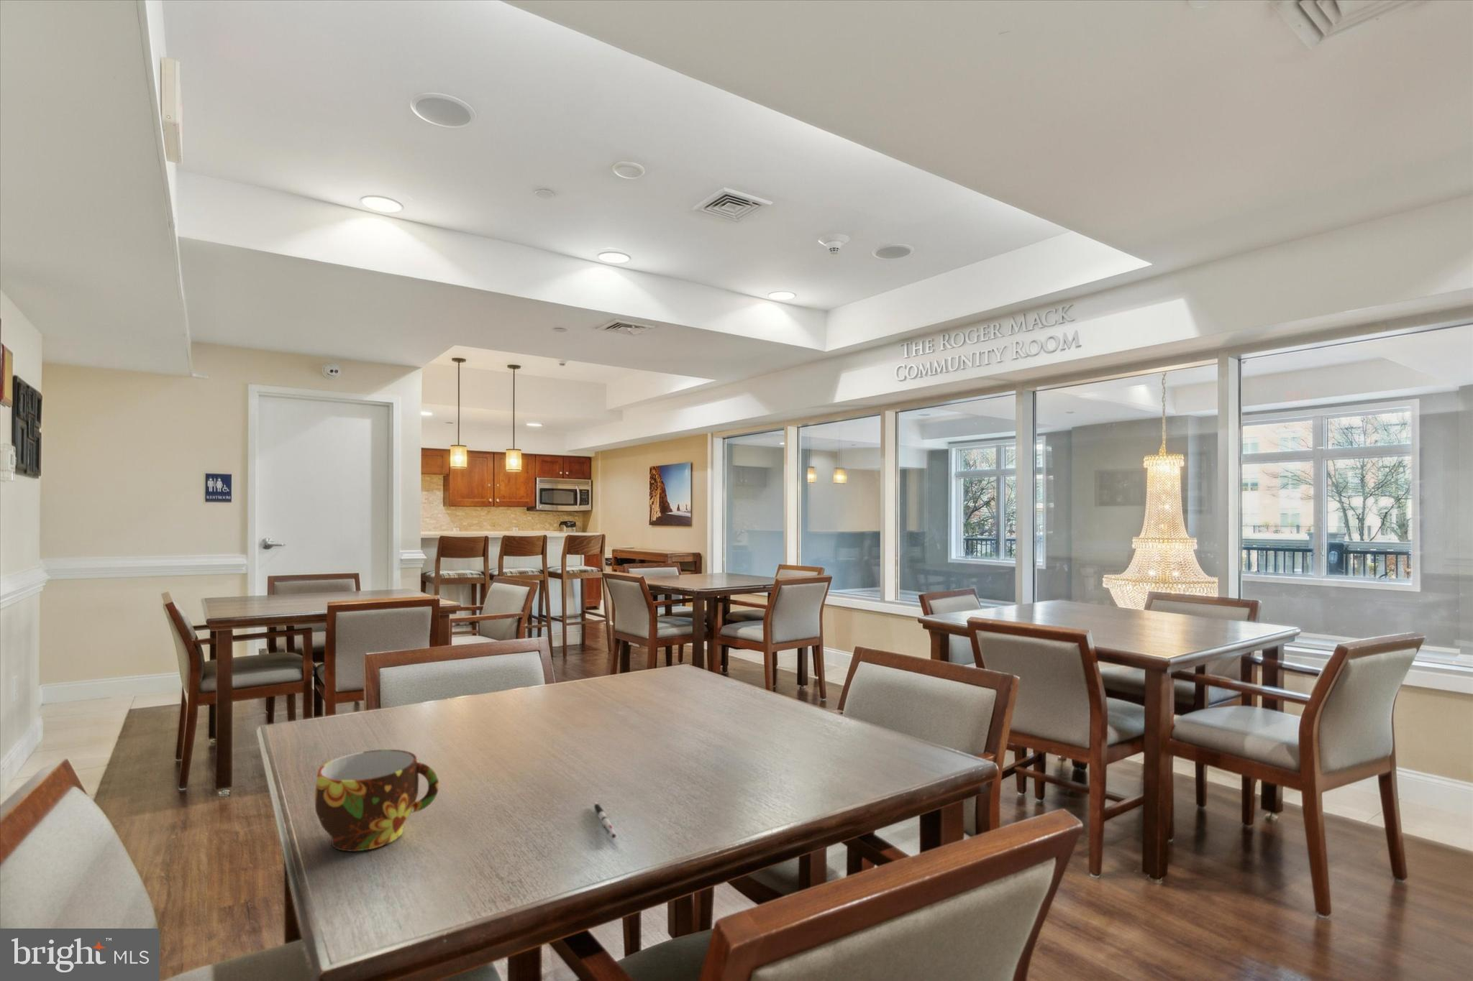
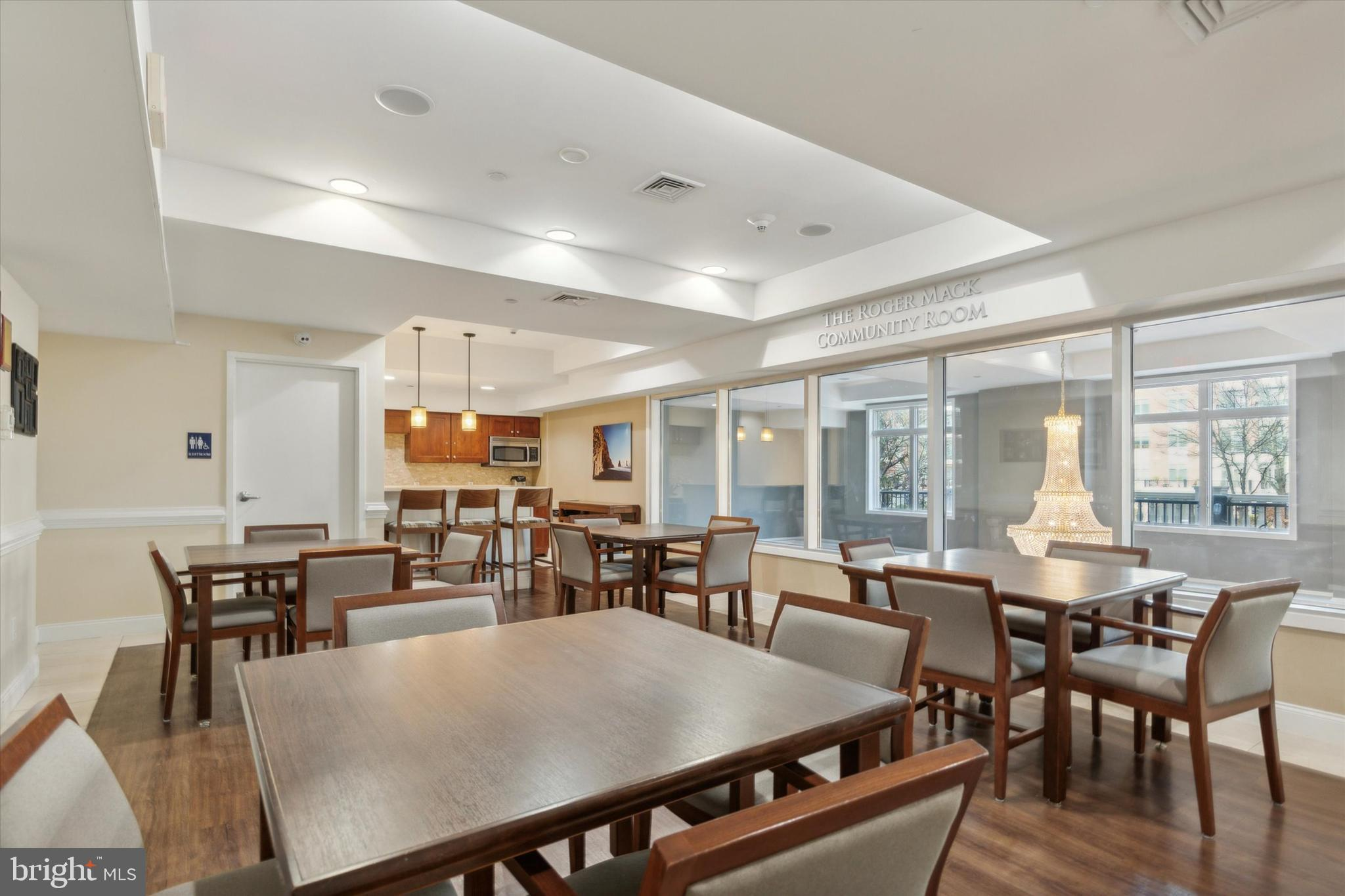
- pen (602, 818)
- cup (375, 798)
